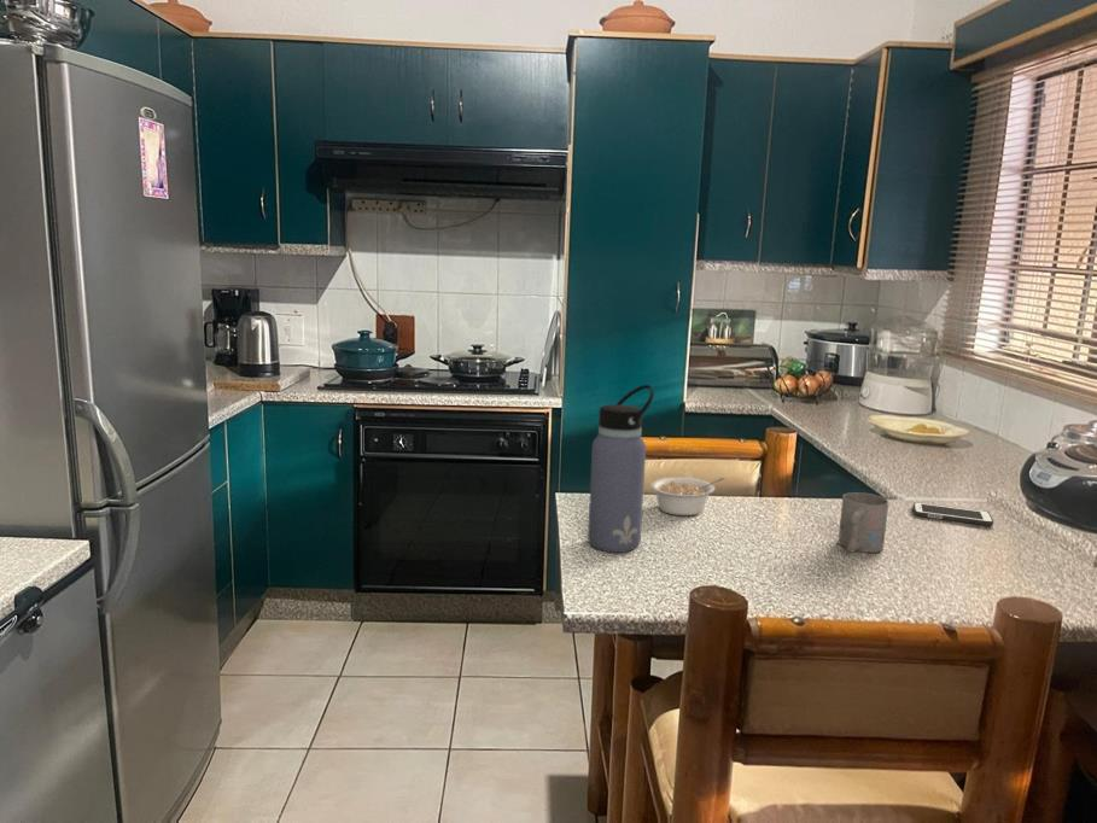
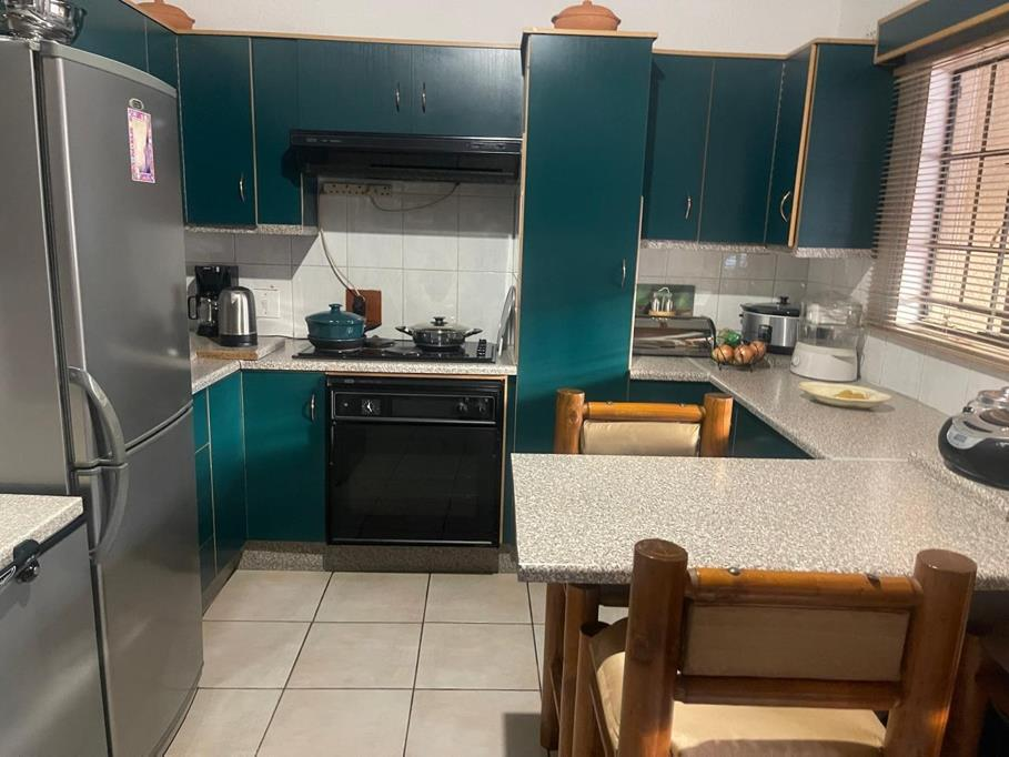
- mug (860, 525)
- legume (683, 494)
- cell phone (951, 513)
- water bottle (620, 466)
